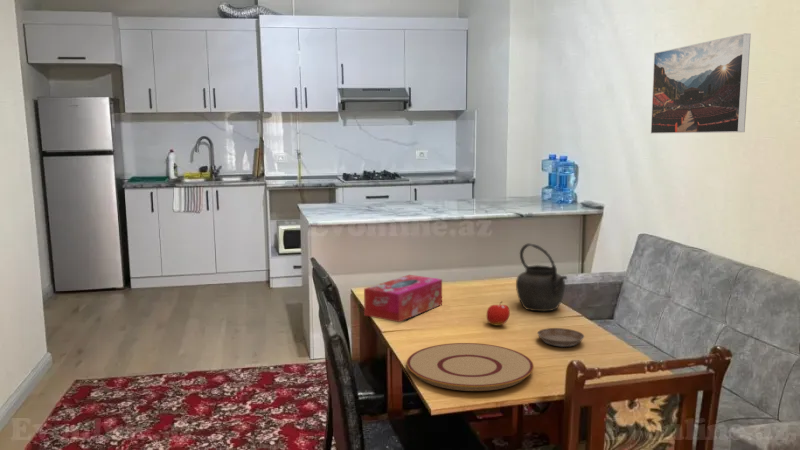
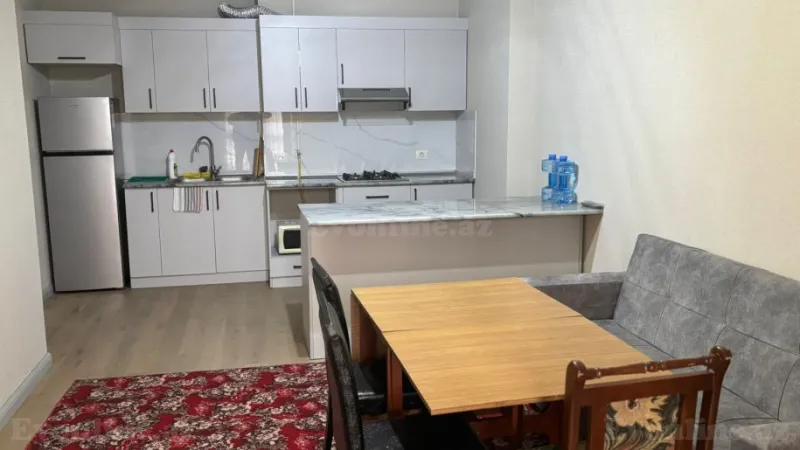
- tissue box (404, 296)
- plate (469, 365)
- kettle (543, 276)
- saucer (560, 337)
- fruit (497, 313)
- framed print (695, 89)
